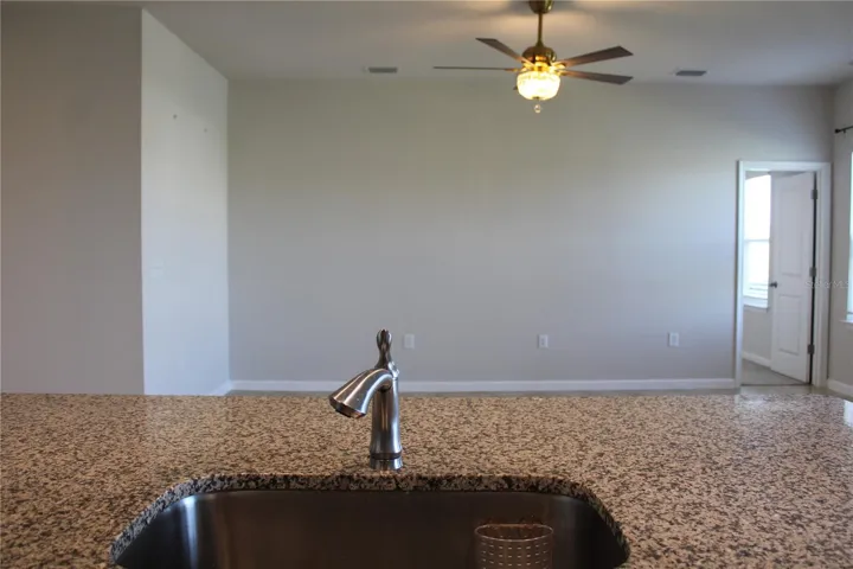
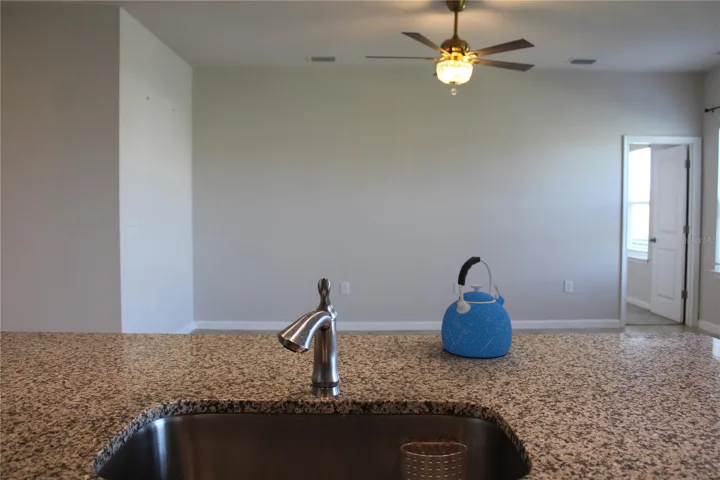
+ kettle (481, 302)
